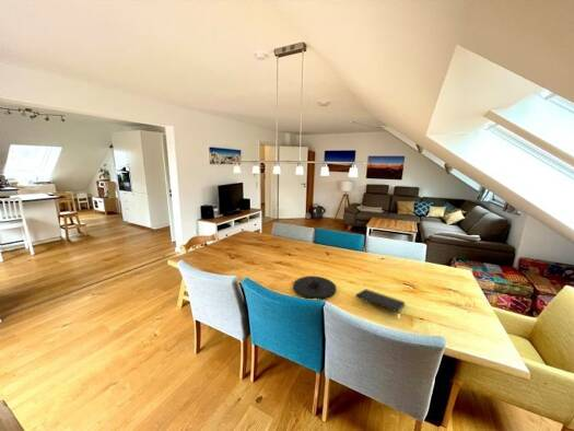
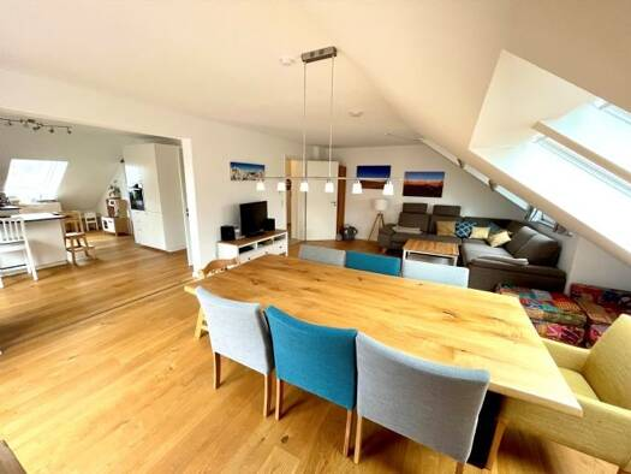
- notepad (379, 299)
- plate (314, 283)
